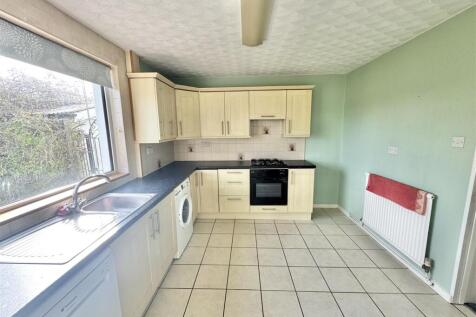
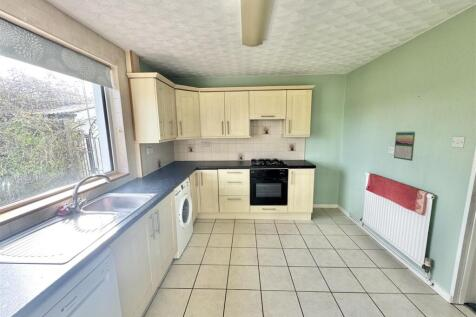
+ calendar (403, 145)
